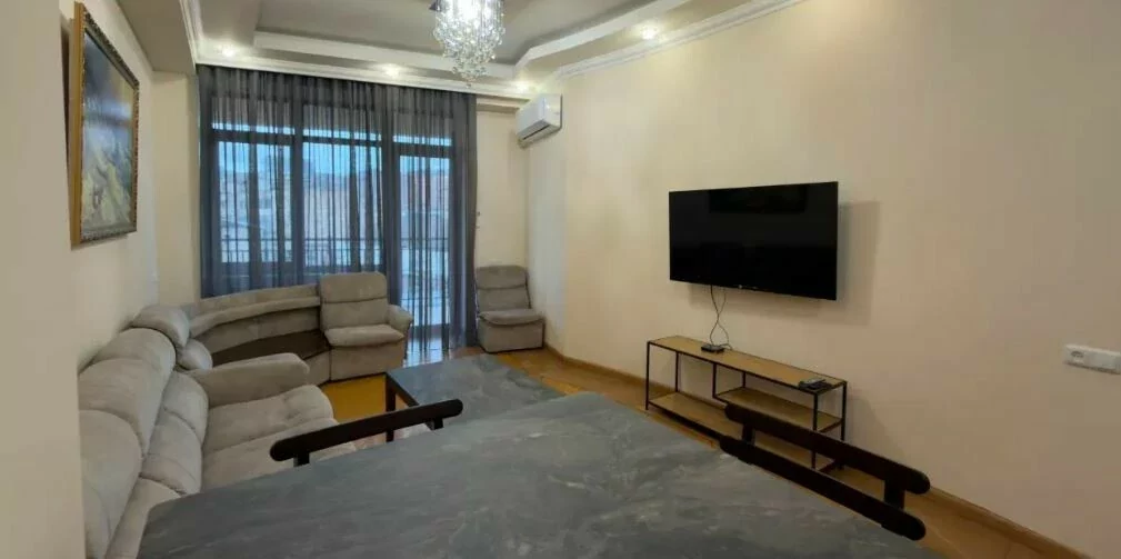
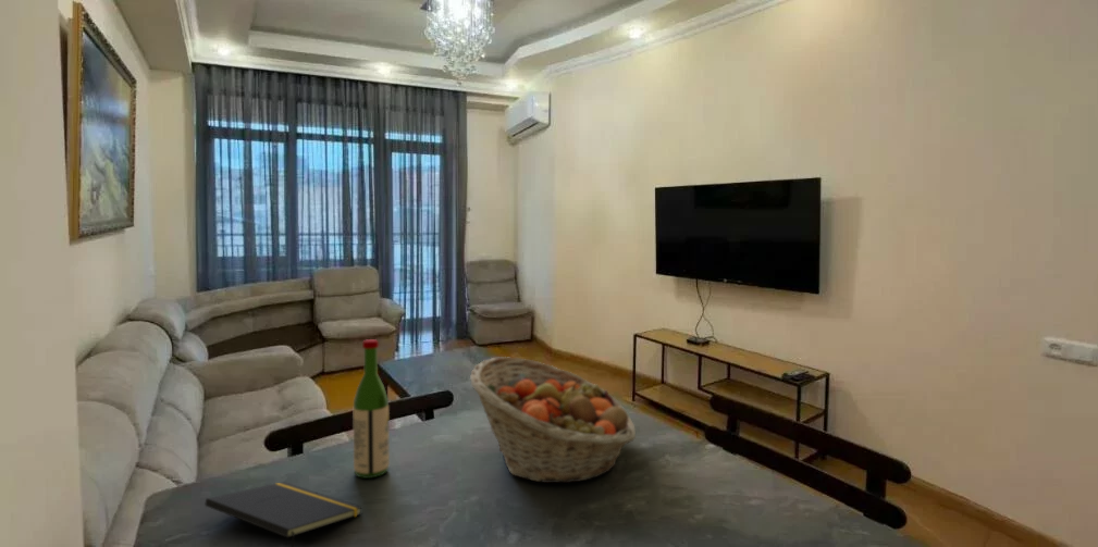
+ notepad (285, 506)
+ wine bottle (370, 406)
+ fruit basket (552, 410)
